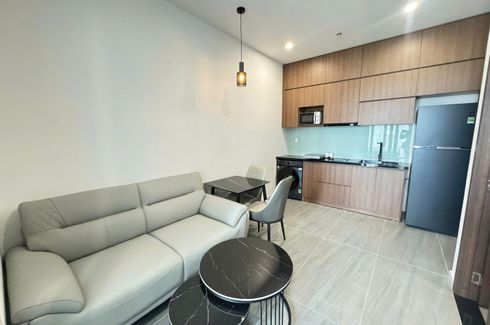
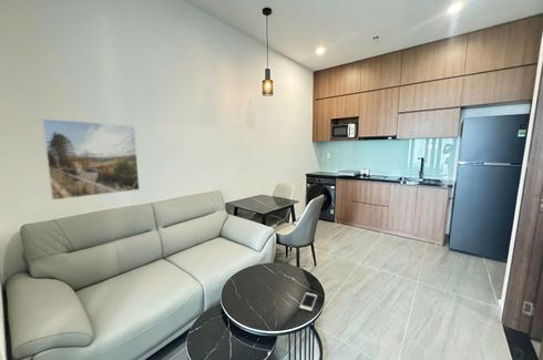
+ cell phone (308, 300)
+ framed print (96, 158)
